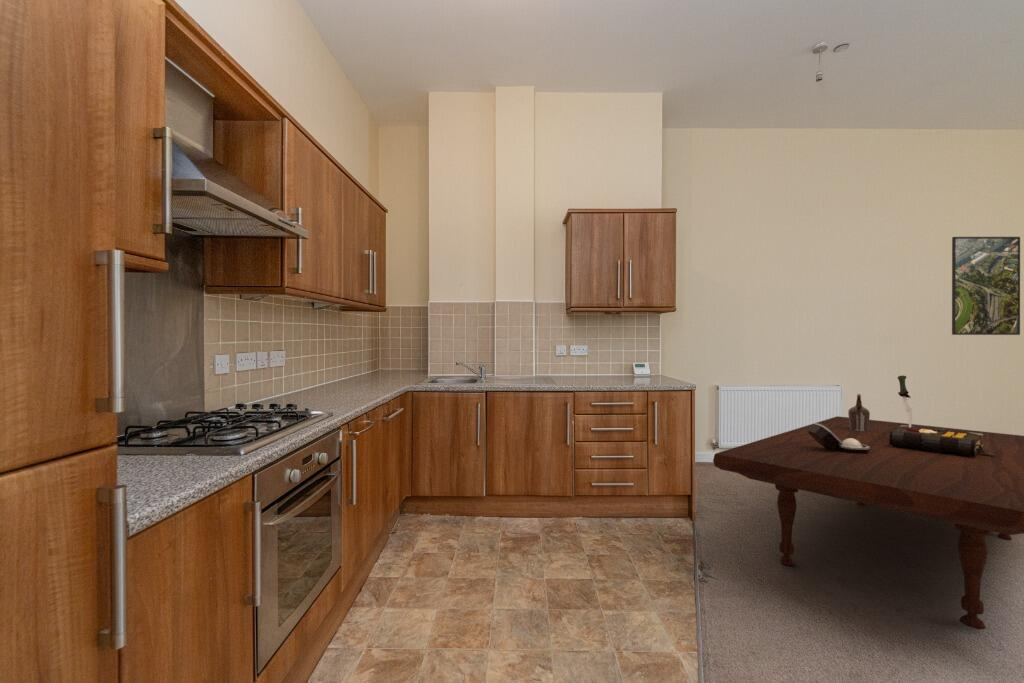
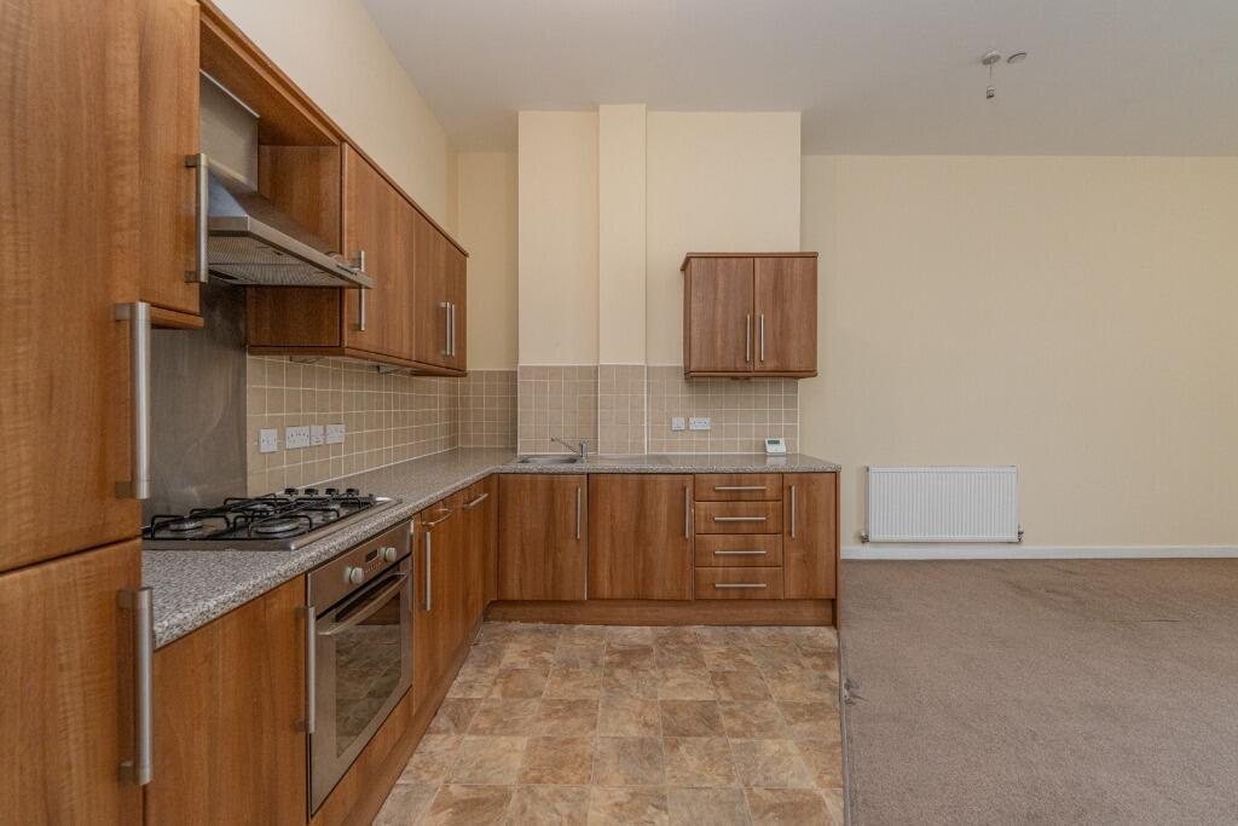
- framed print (985, 285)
- dining table (900, 464)
